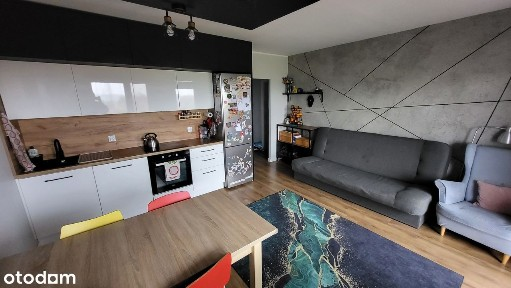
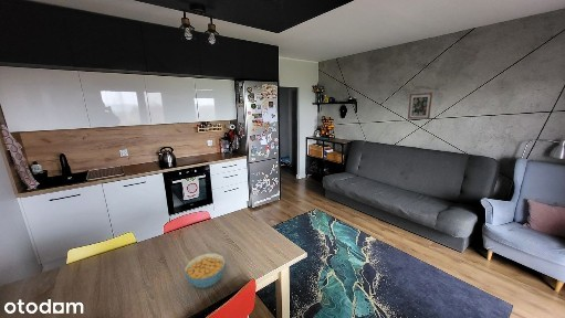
+ wall art (419, 106)
+ cereal bowl (206, 273)
